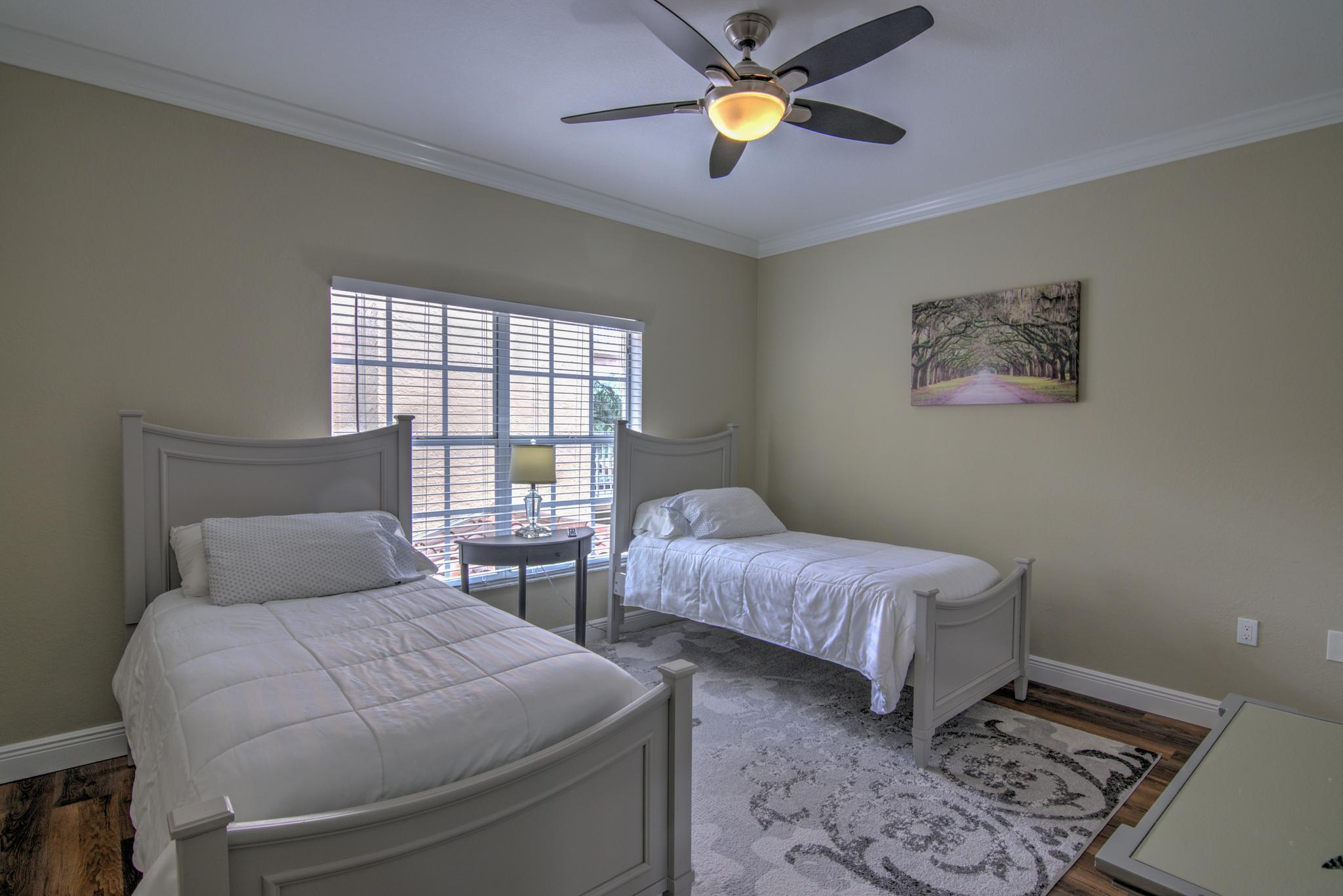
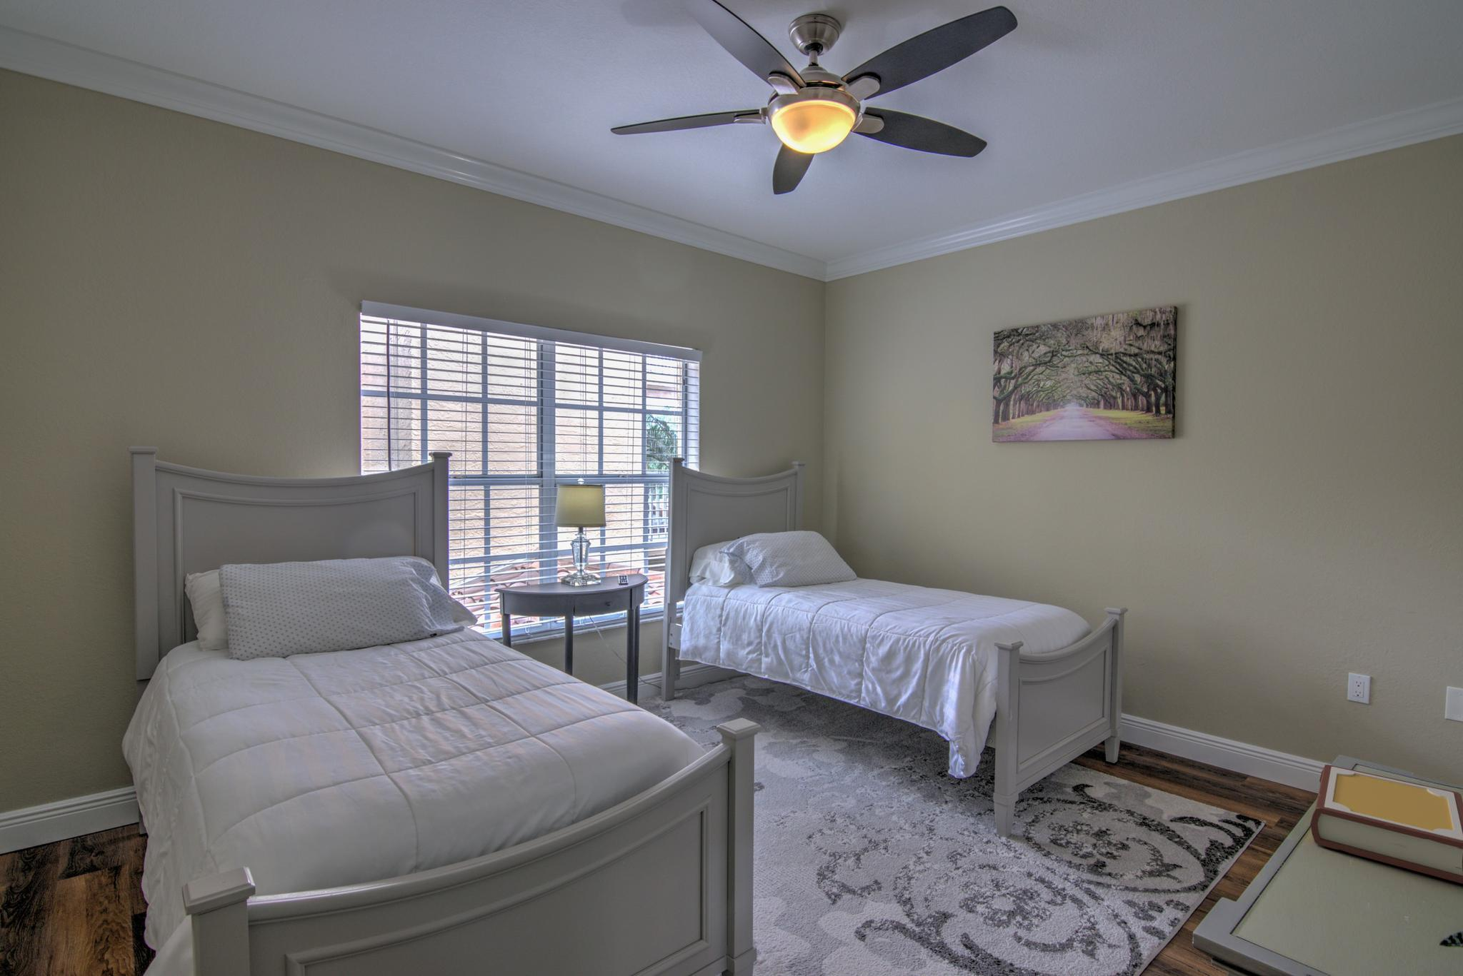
+ book (1387, 817)
